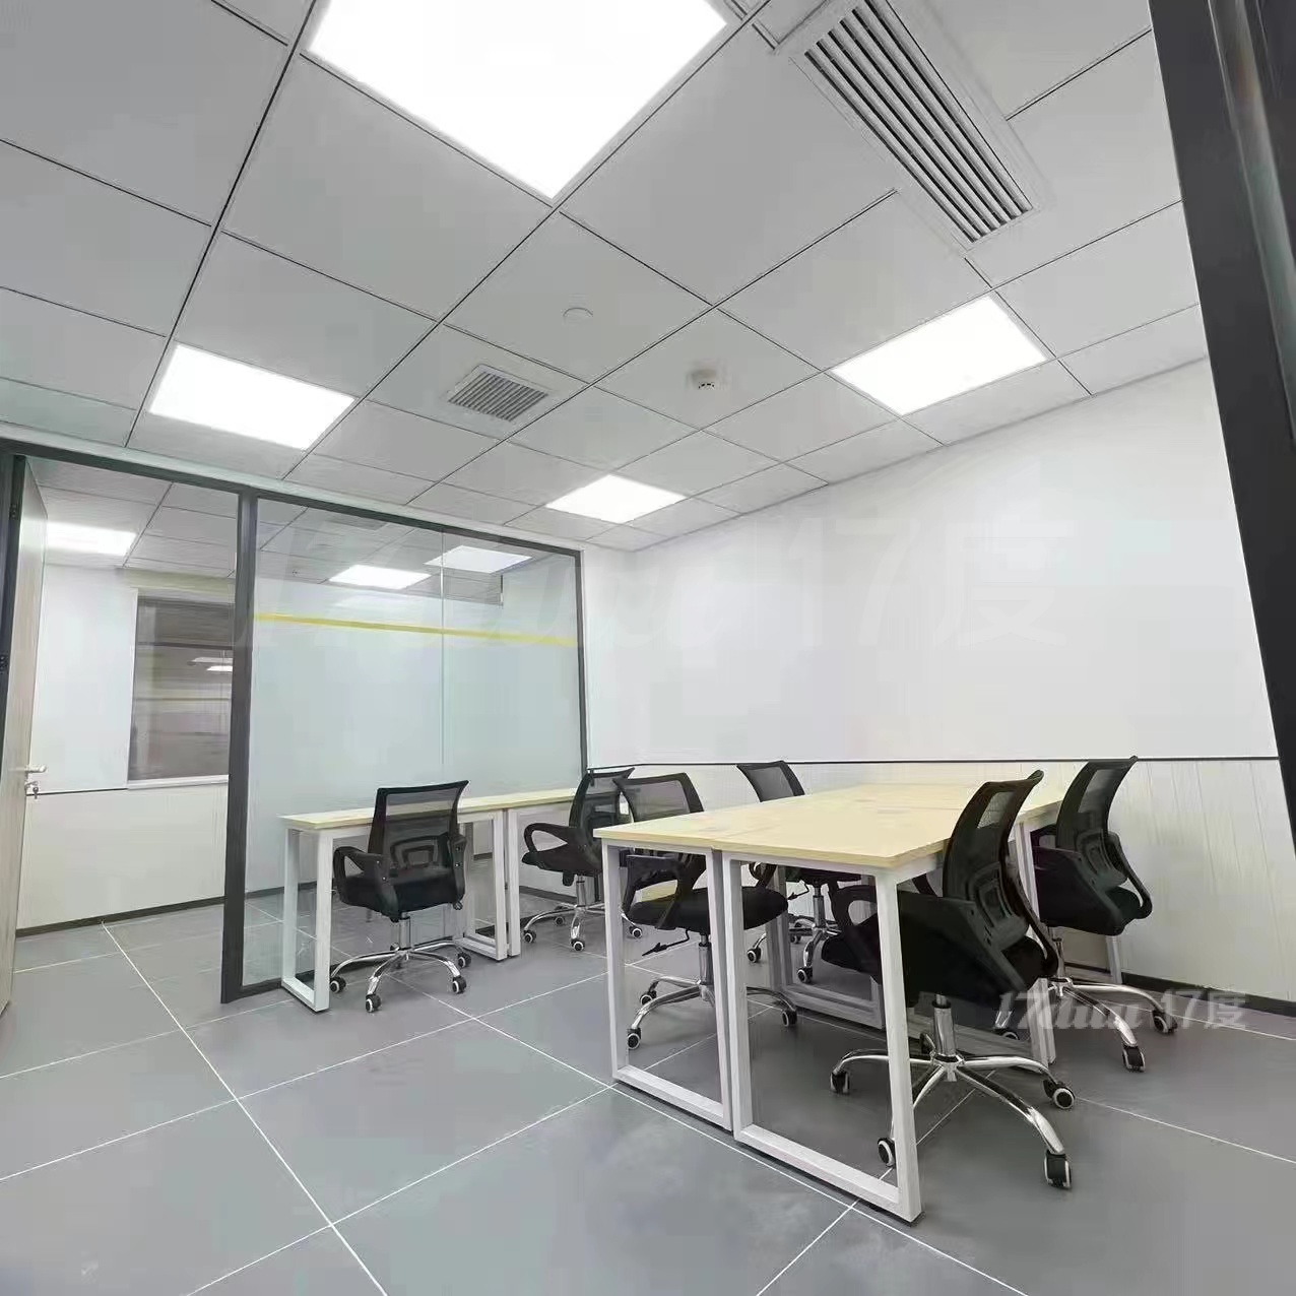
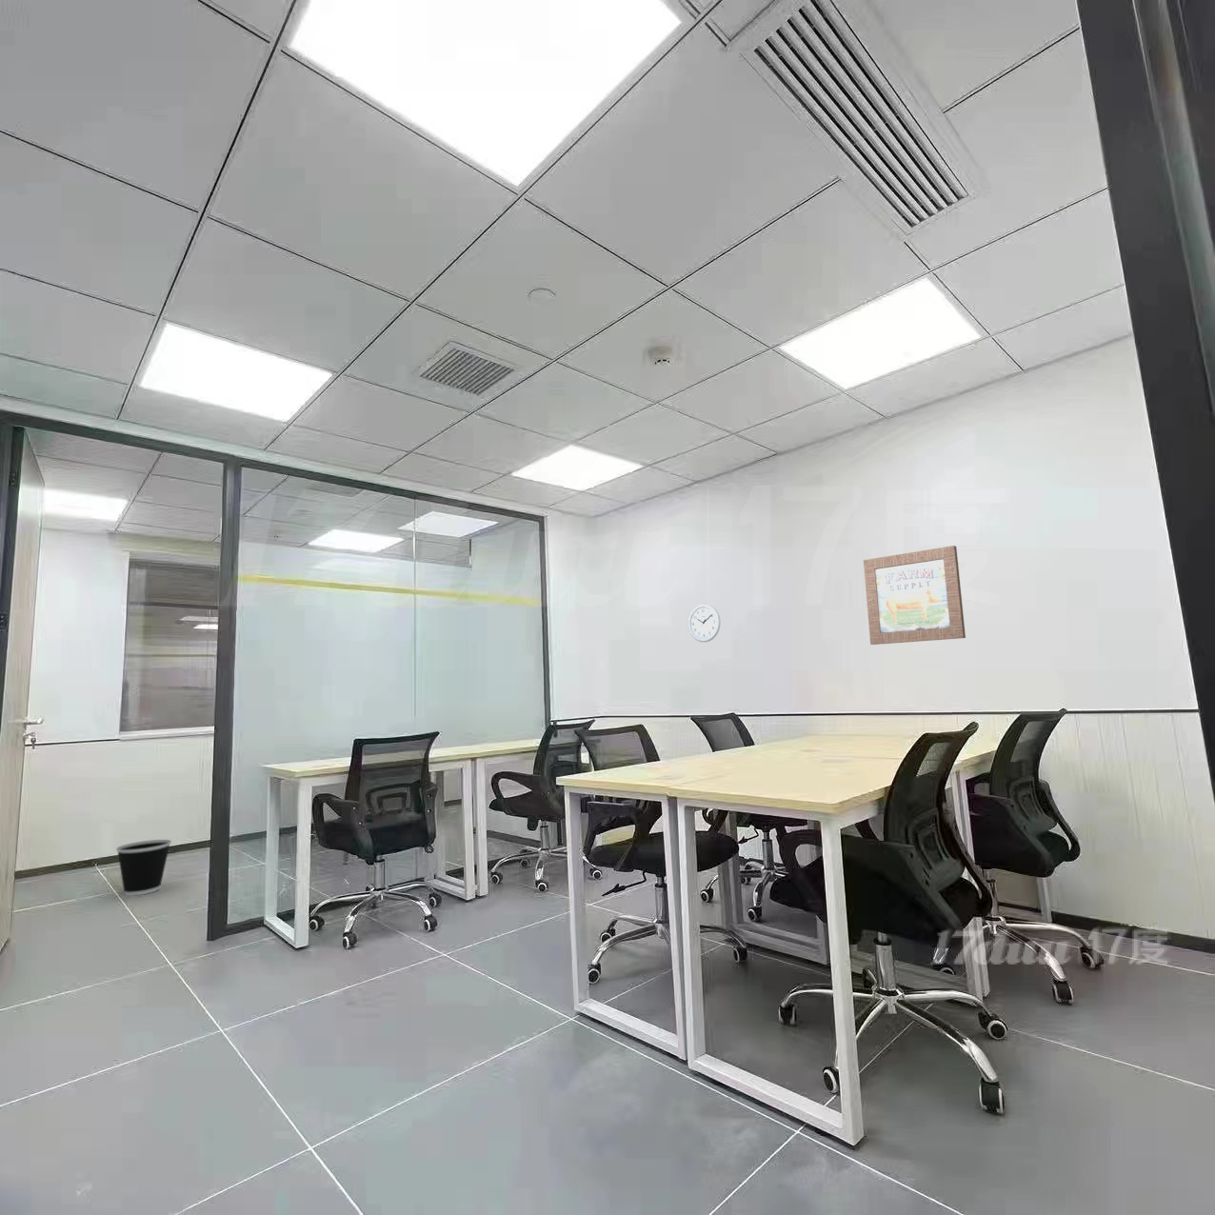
+ wall clock (703, 623)
+ wastebasket (142, 868)
+ wall art (911, 597)
